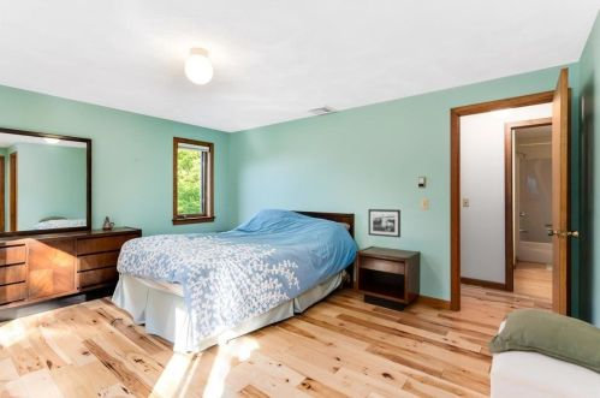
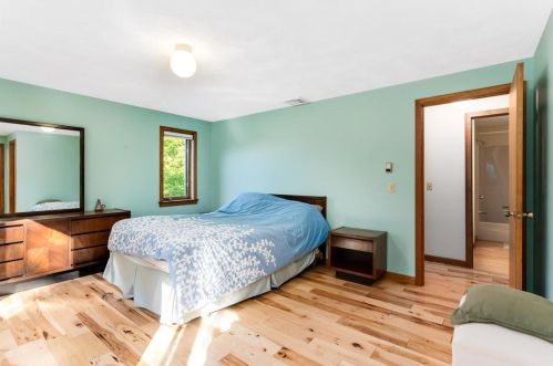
- picture frame (384, 222)
